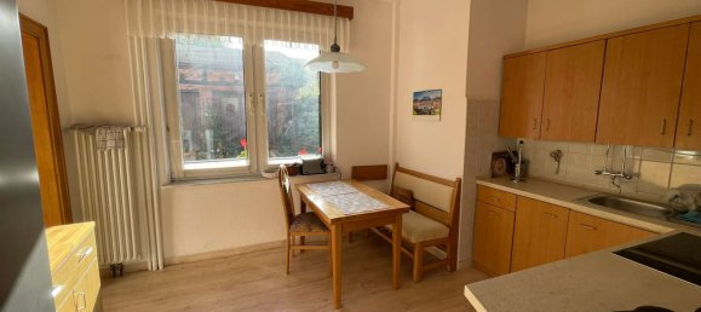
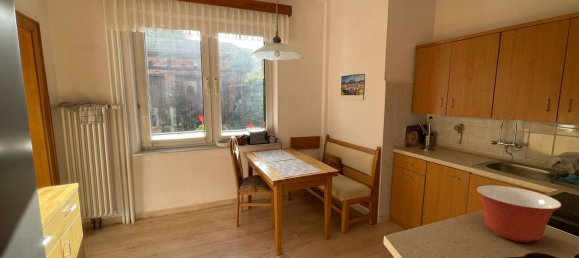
+ mixing bowl (513, 214)
